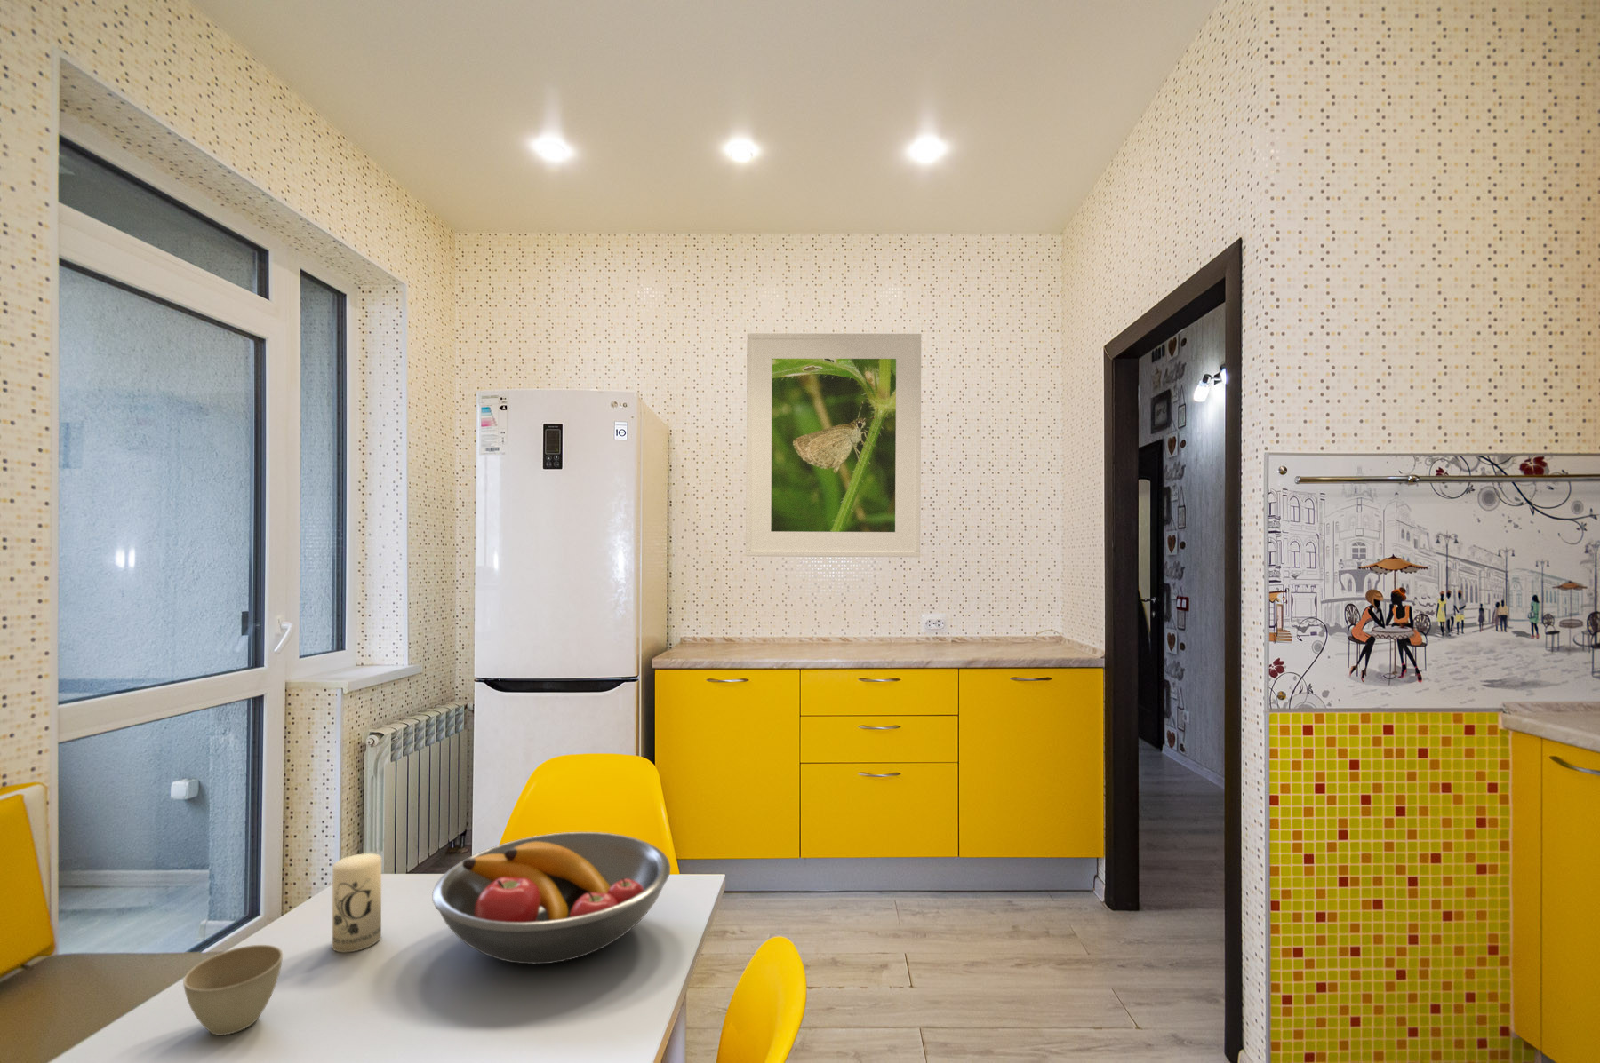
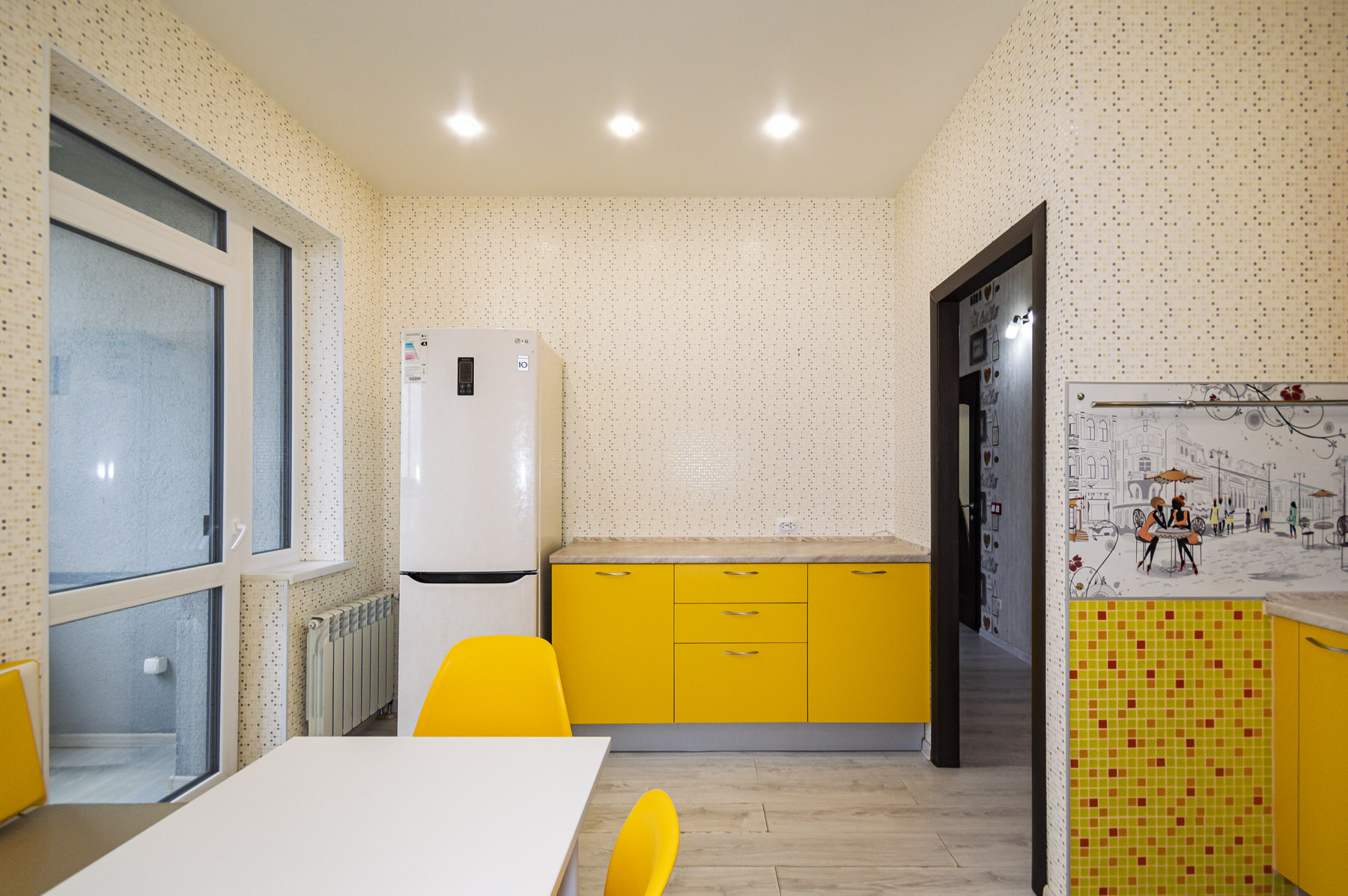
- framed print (833, 445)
- flower pot (234, 994)
- fruit bowl (555, 896)
- candle (356, 902)
